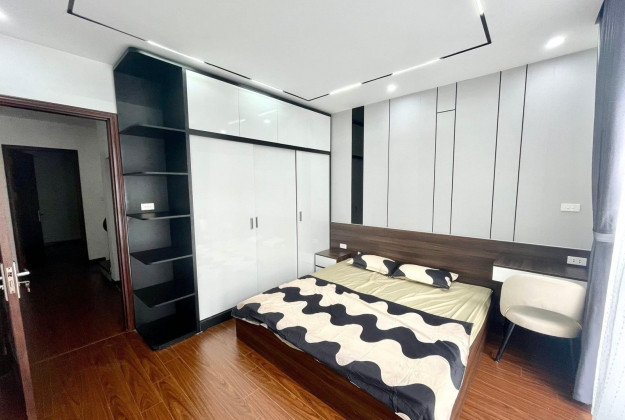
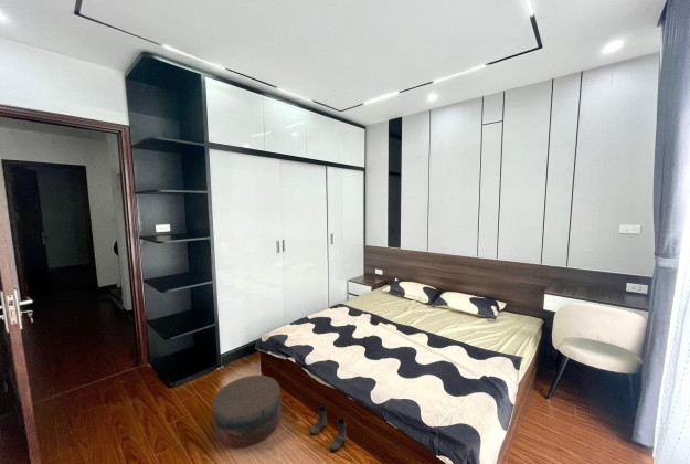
+ boots (326, 424)
+ stool (247, 407)
